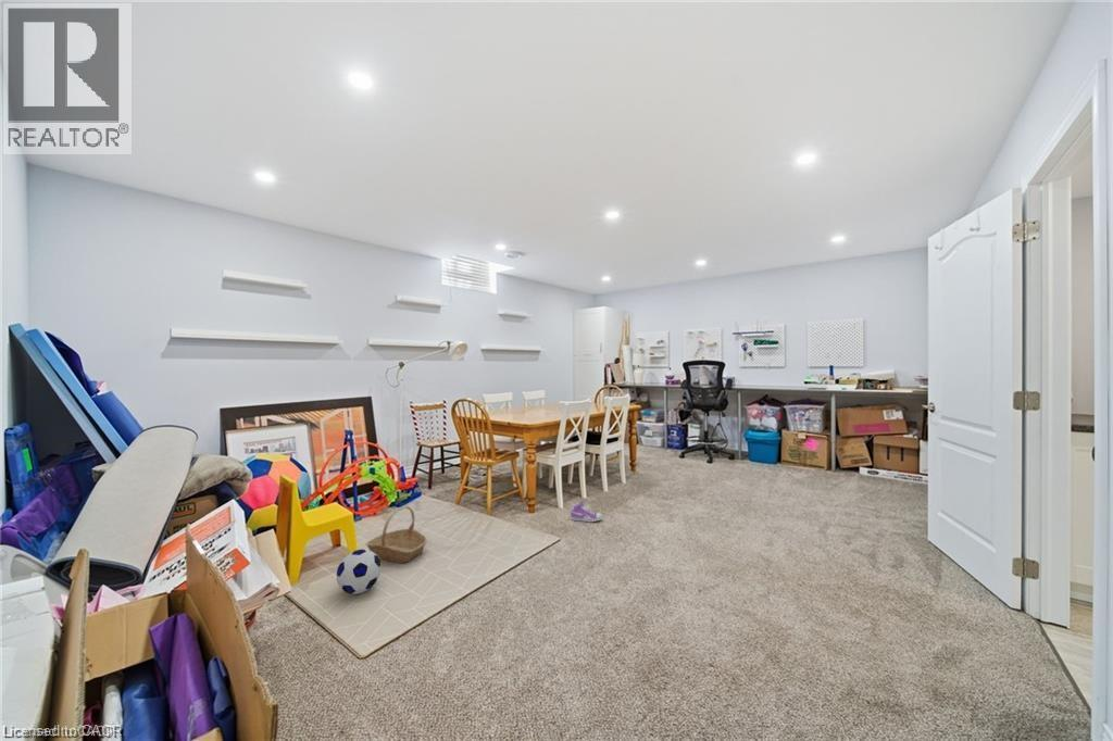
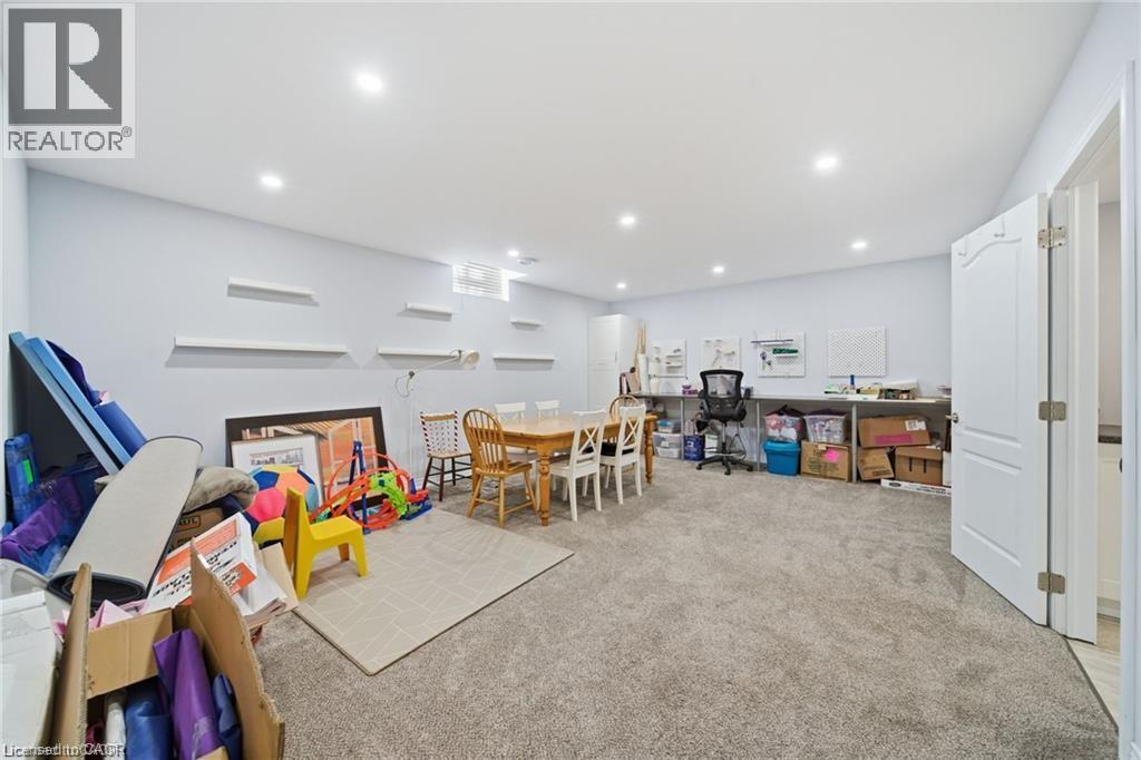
- basket (397, 530)
- soccer ball (359, 570)
- sneaker (586, 511)
